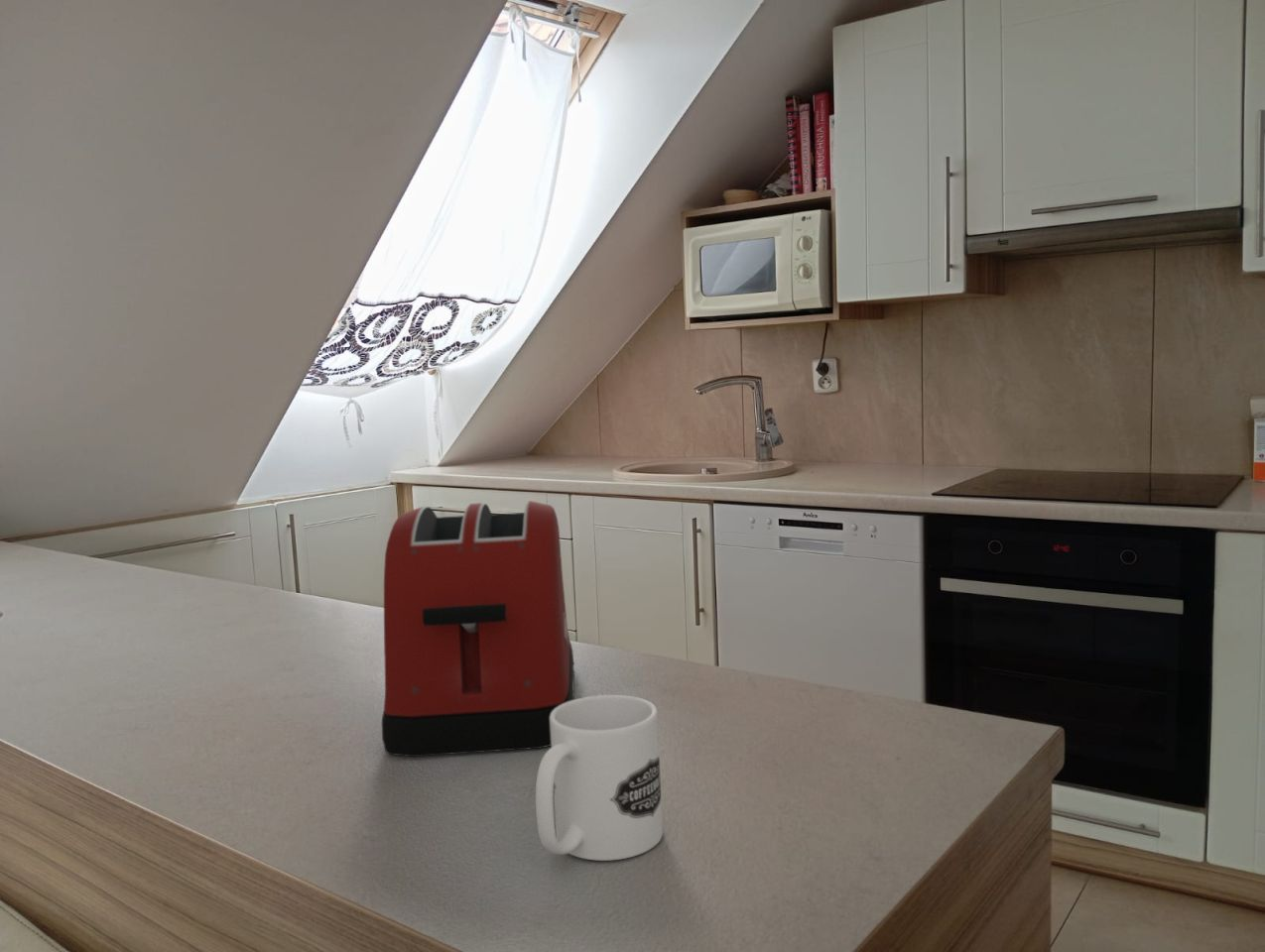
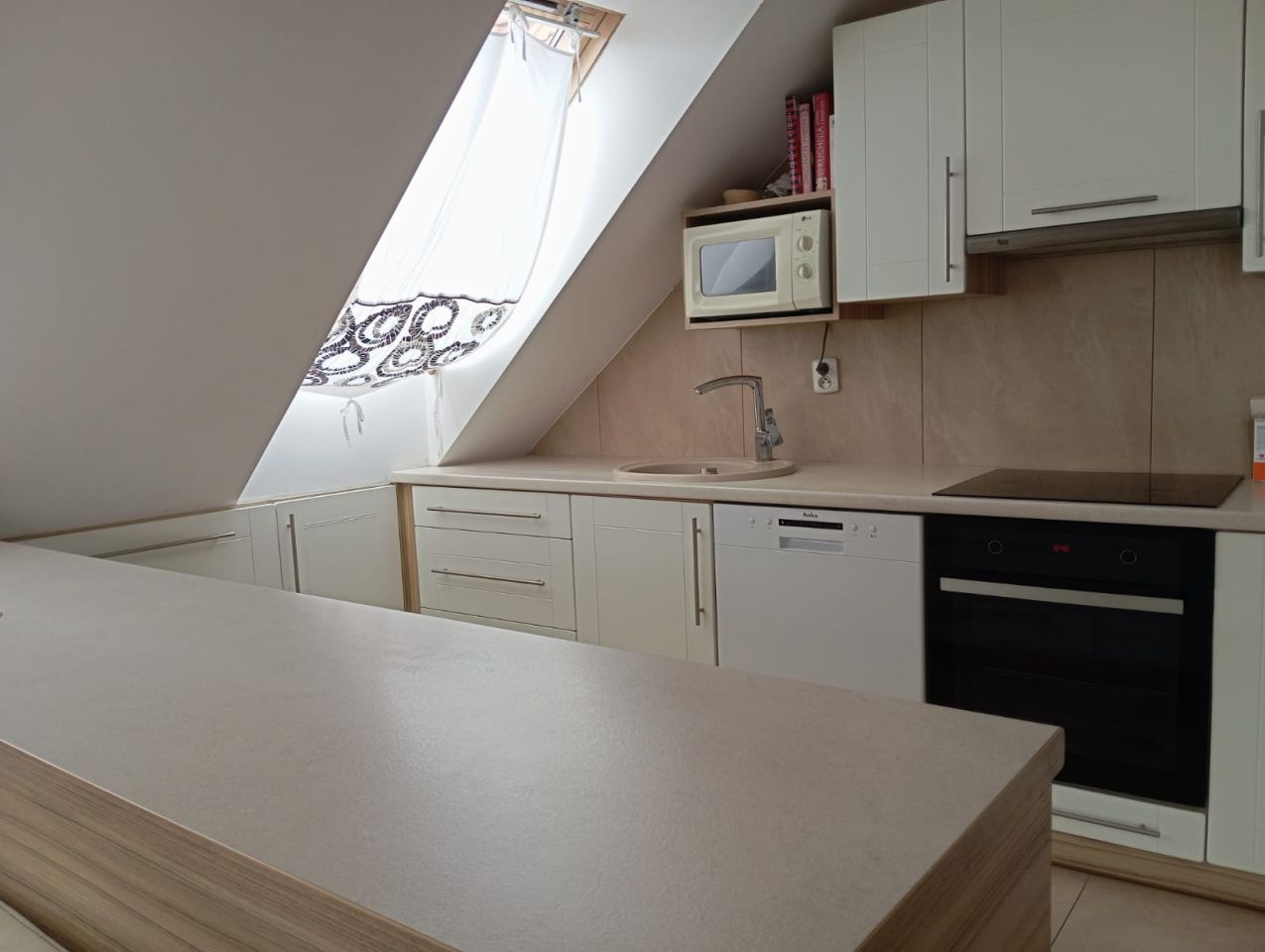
- mug (592, 781)
- toaster (480, 608)
